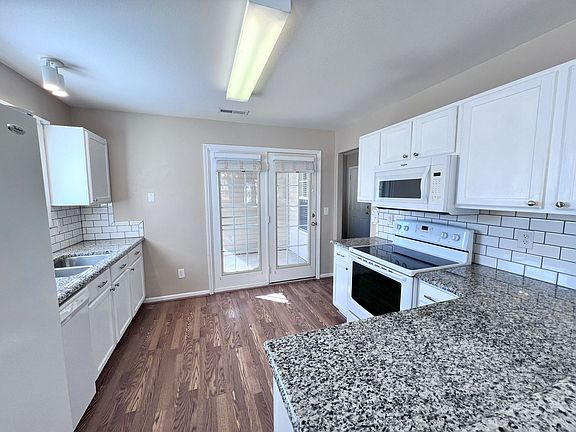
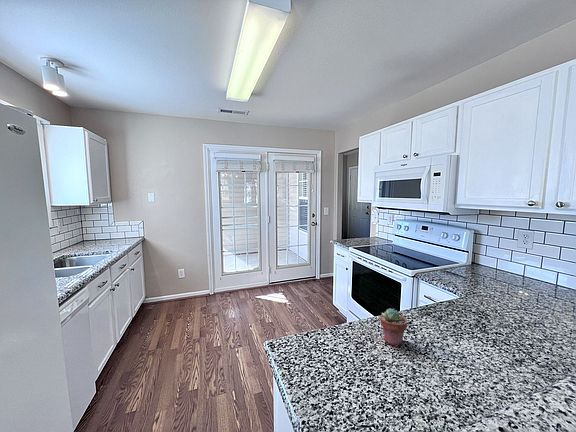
+ potted succulent (393, 325)
